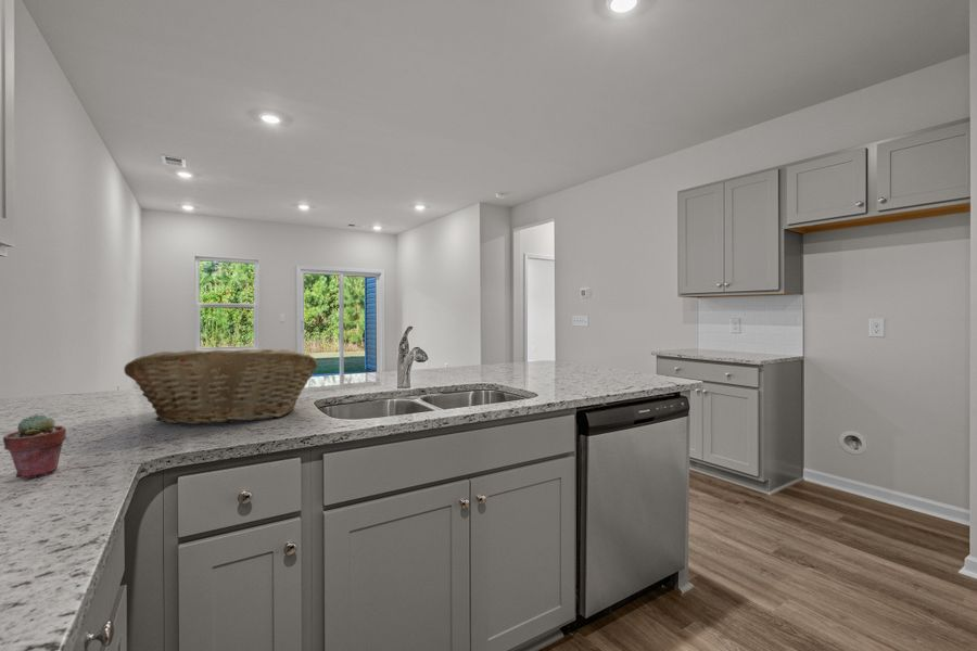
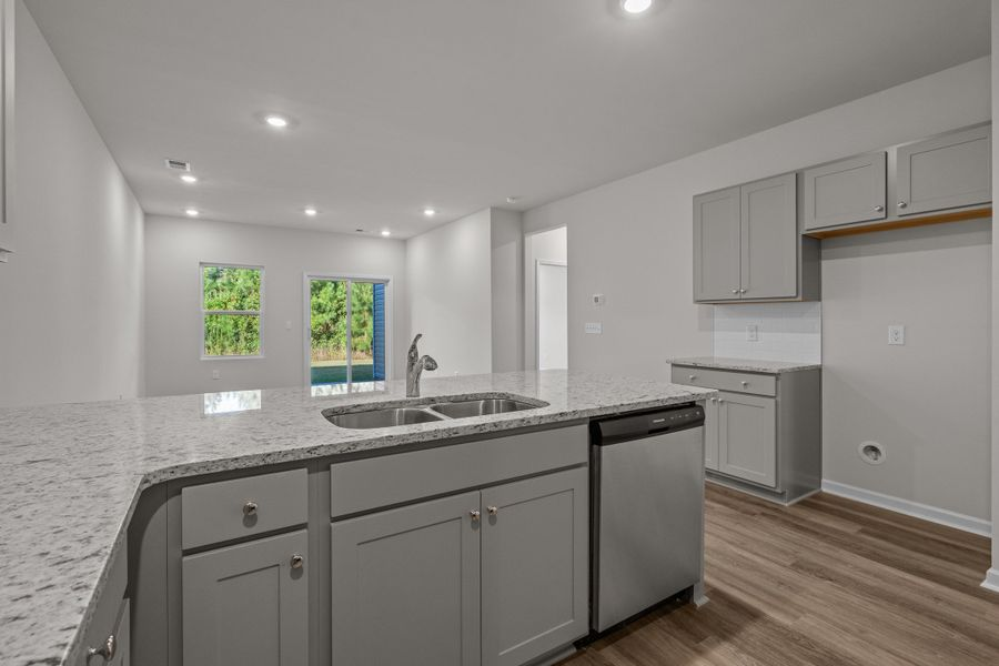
- potted succulent (36, 443)
- fruit basket (228, 381)
